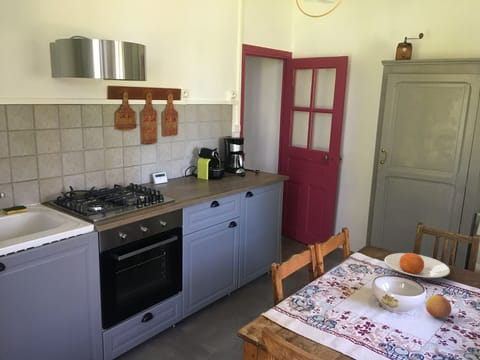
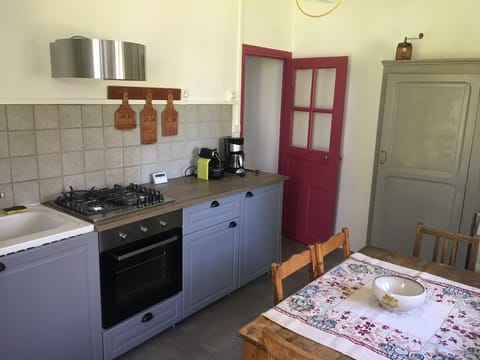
- plate (416, 262)
- fruit (438, 306)
